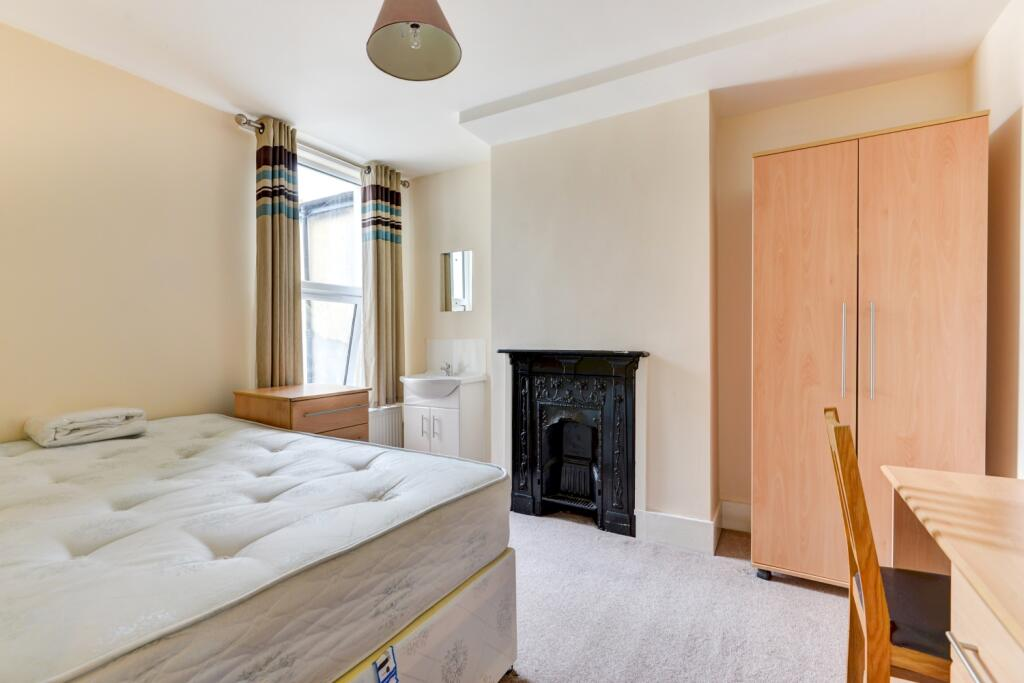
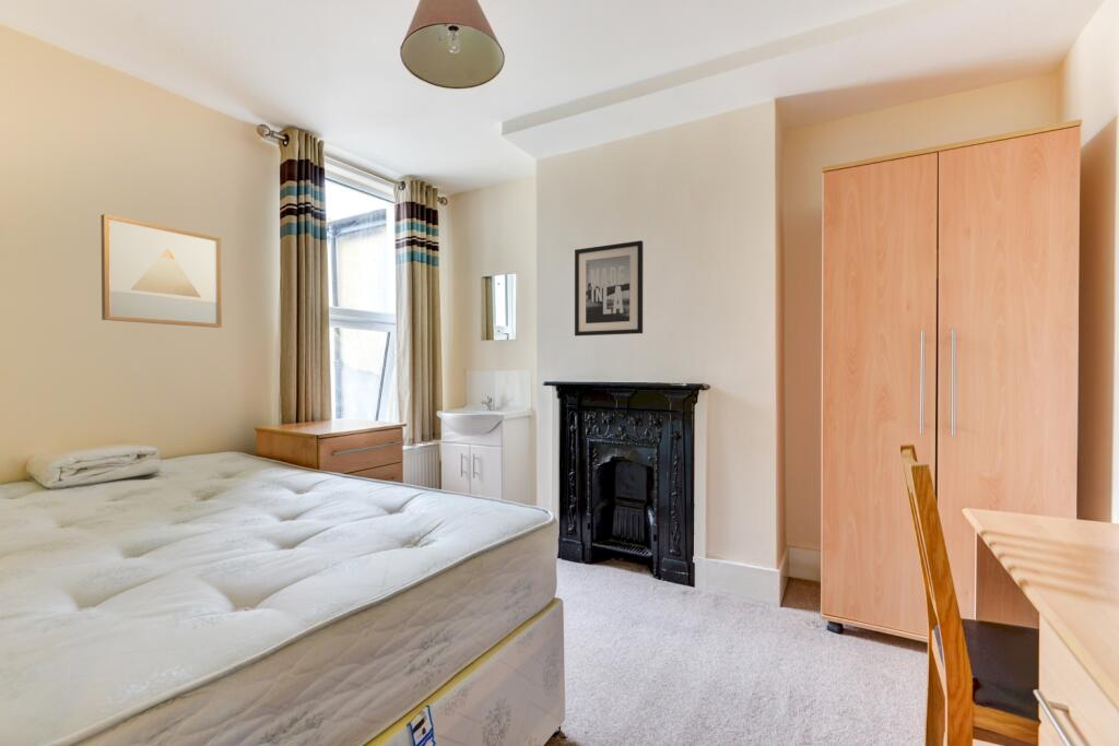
+ wall art (608, 289)
+ wall art (166, 275)
